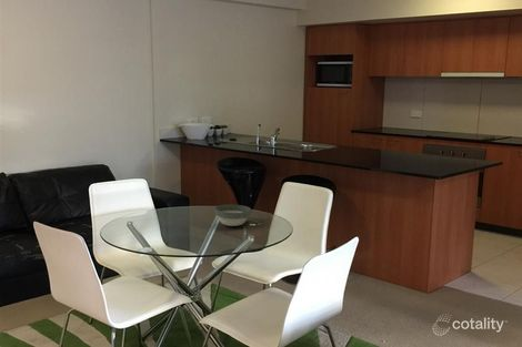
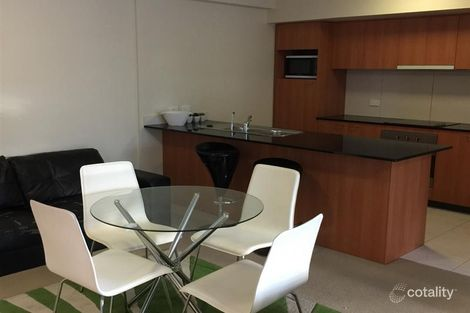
- bowl (232, 216)
